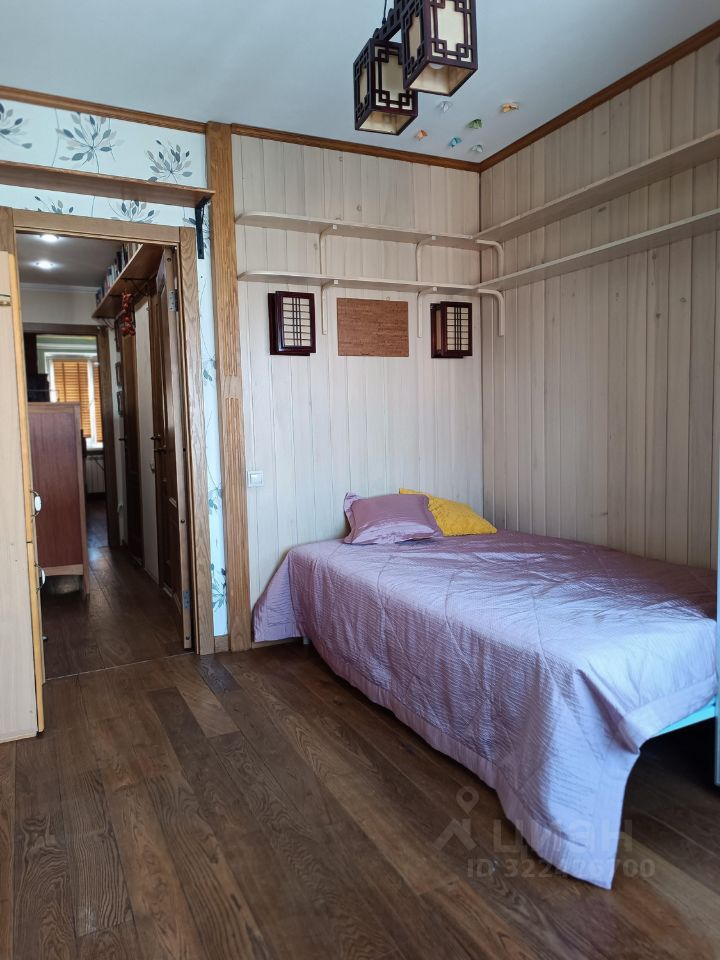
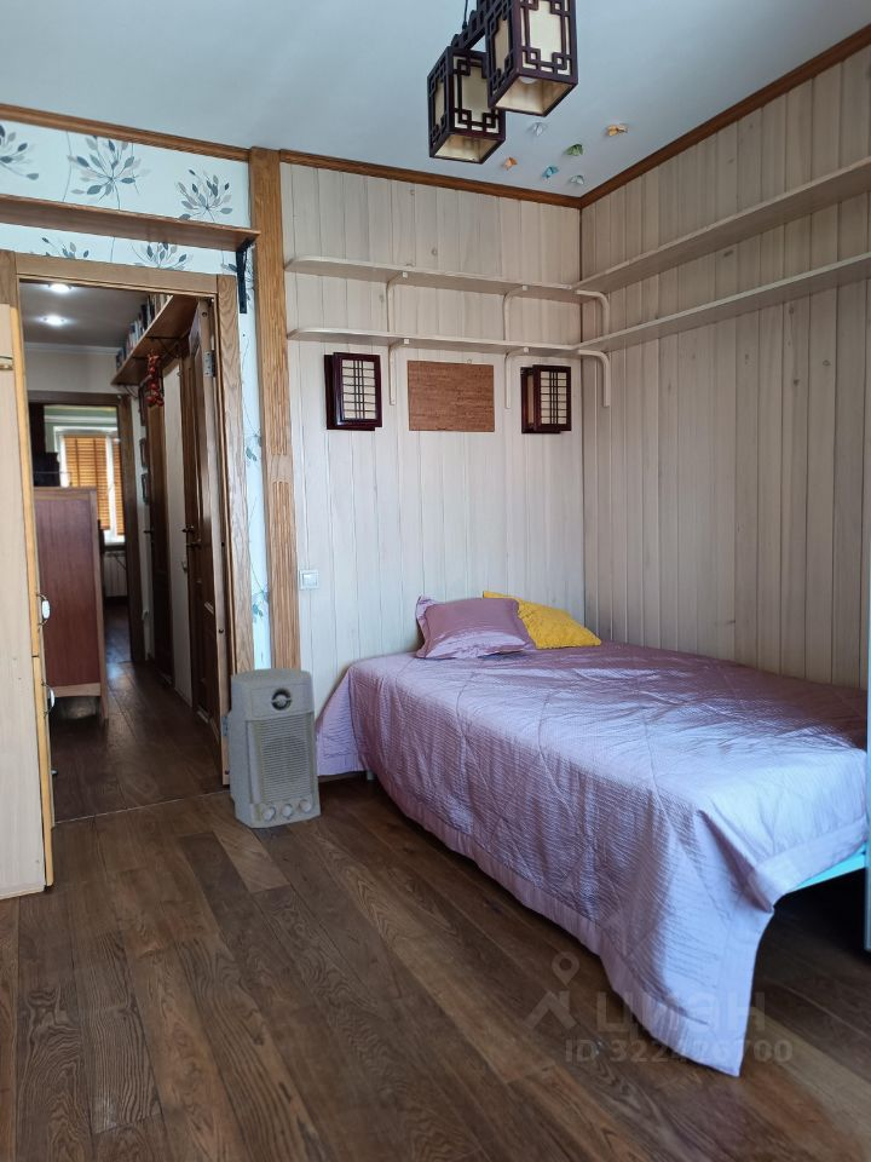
+ air purifier (272, 742)
